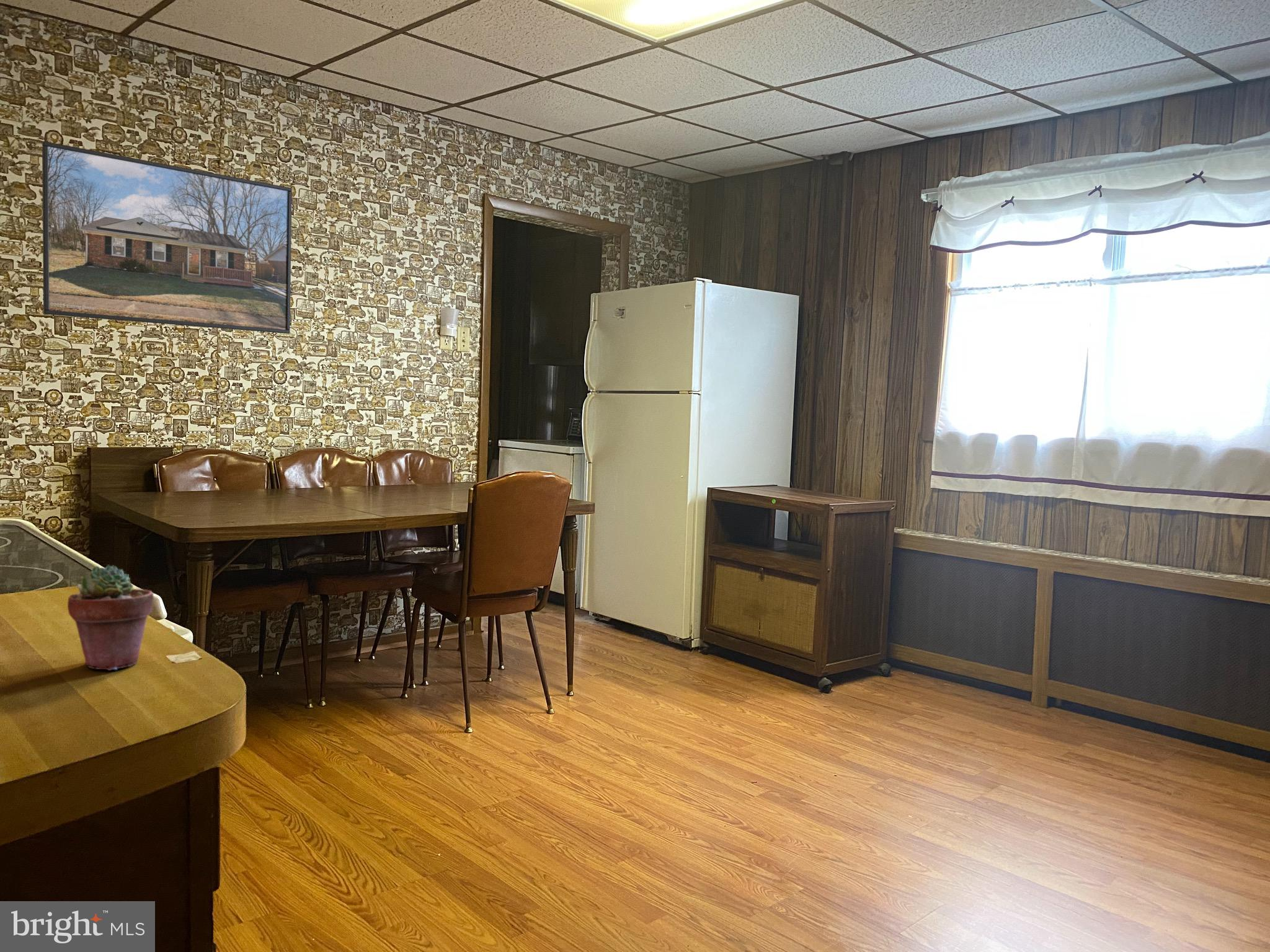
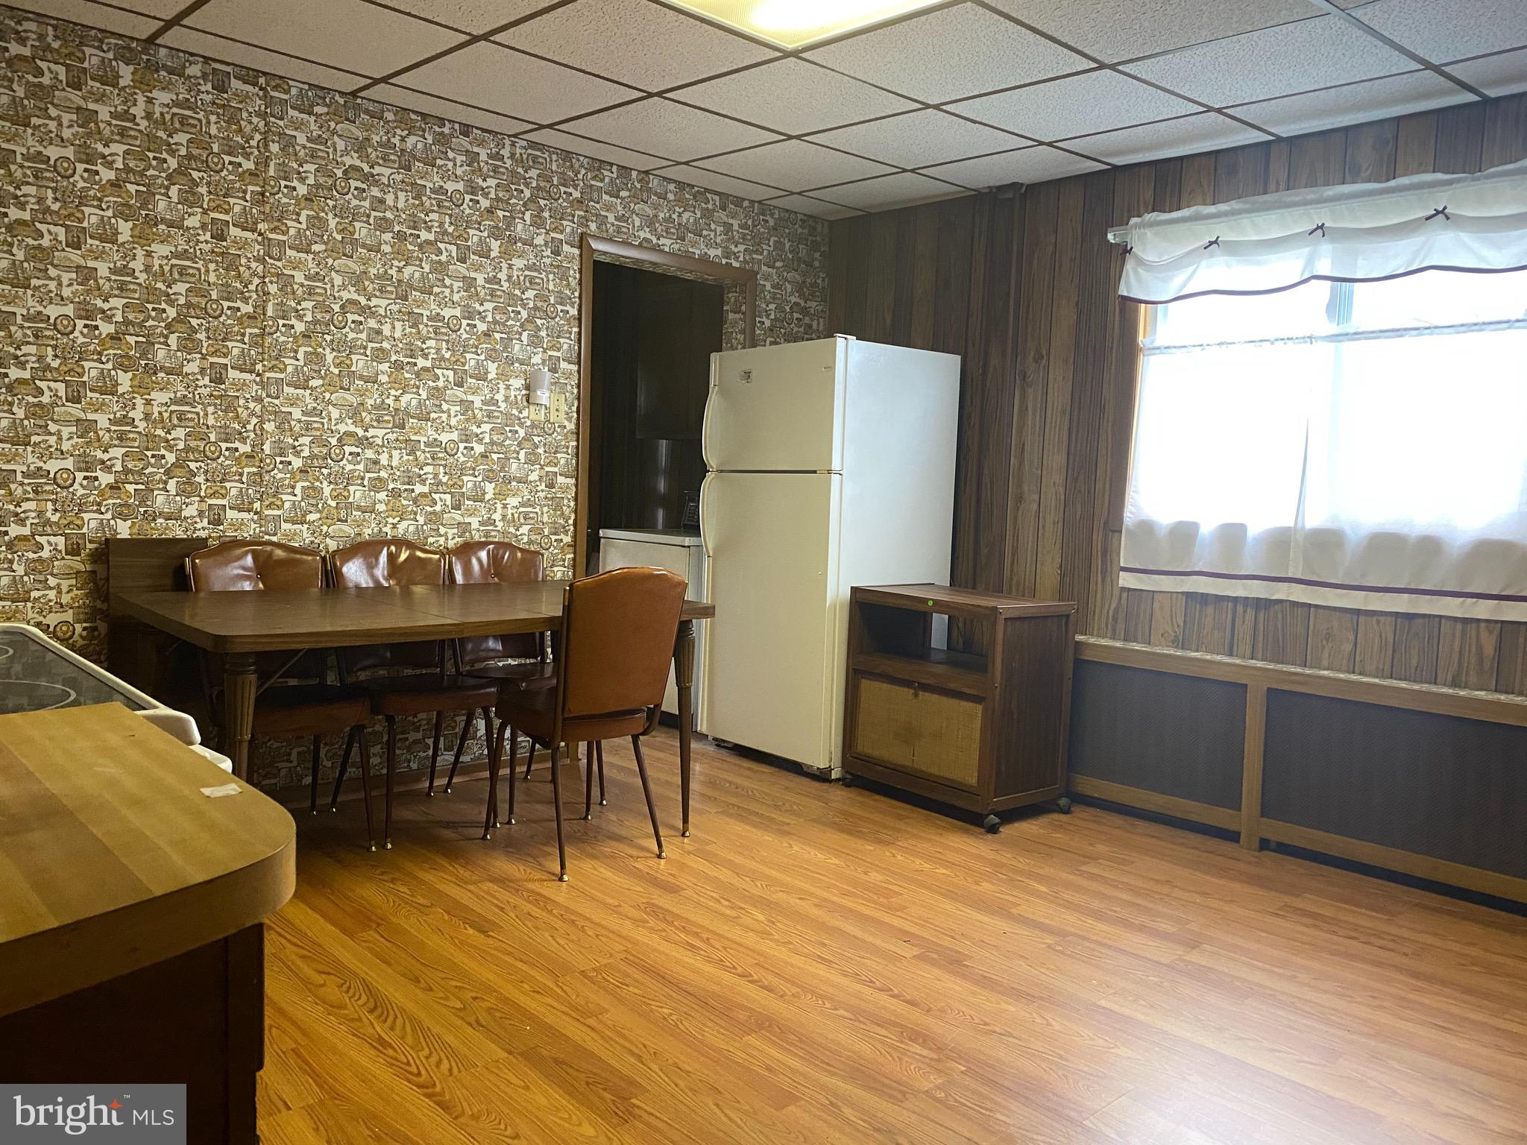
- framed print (177, 246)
- potted succulent (111, 614)
